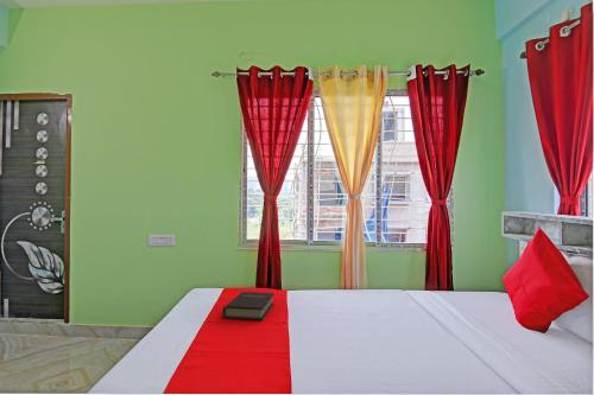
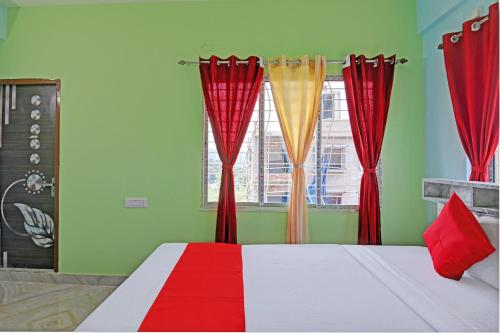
- book (249, 304)
